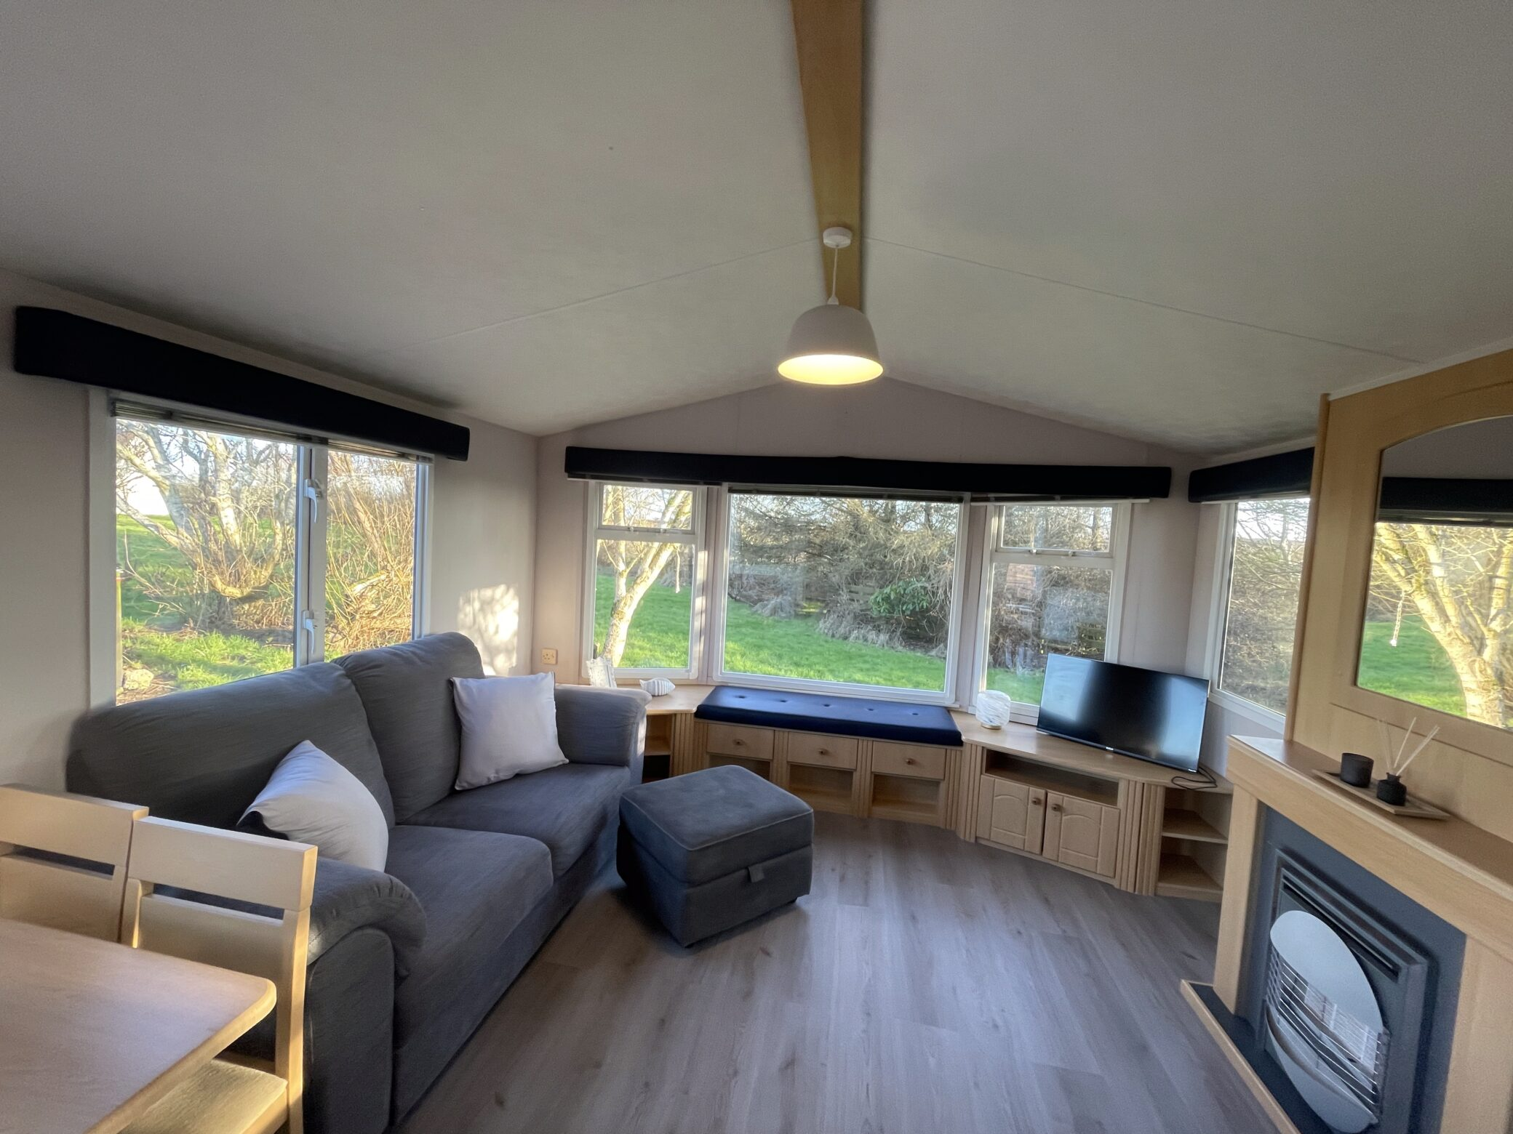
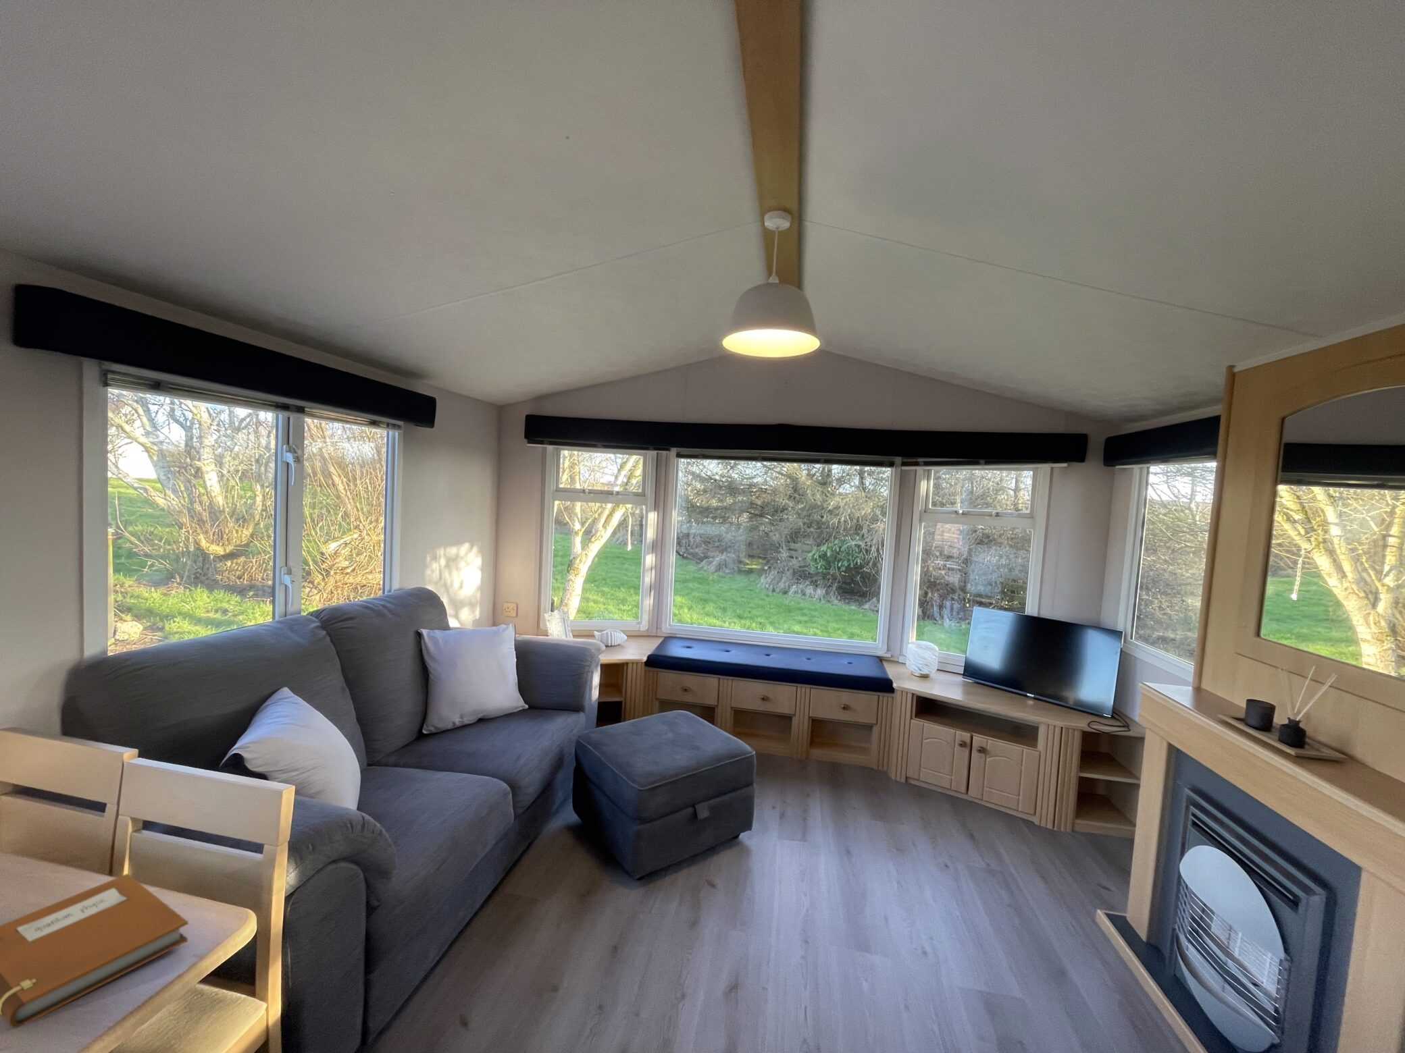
+ notebook (75, 939)
